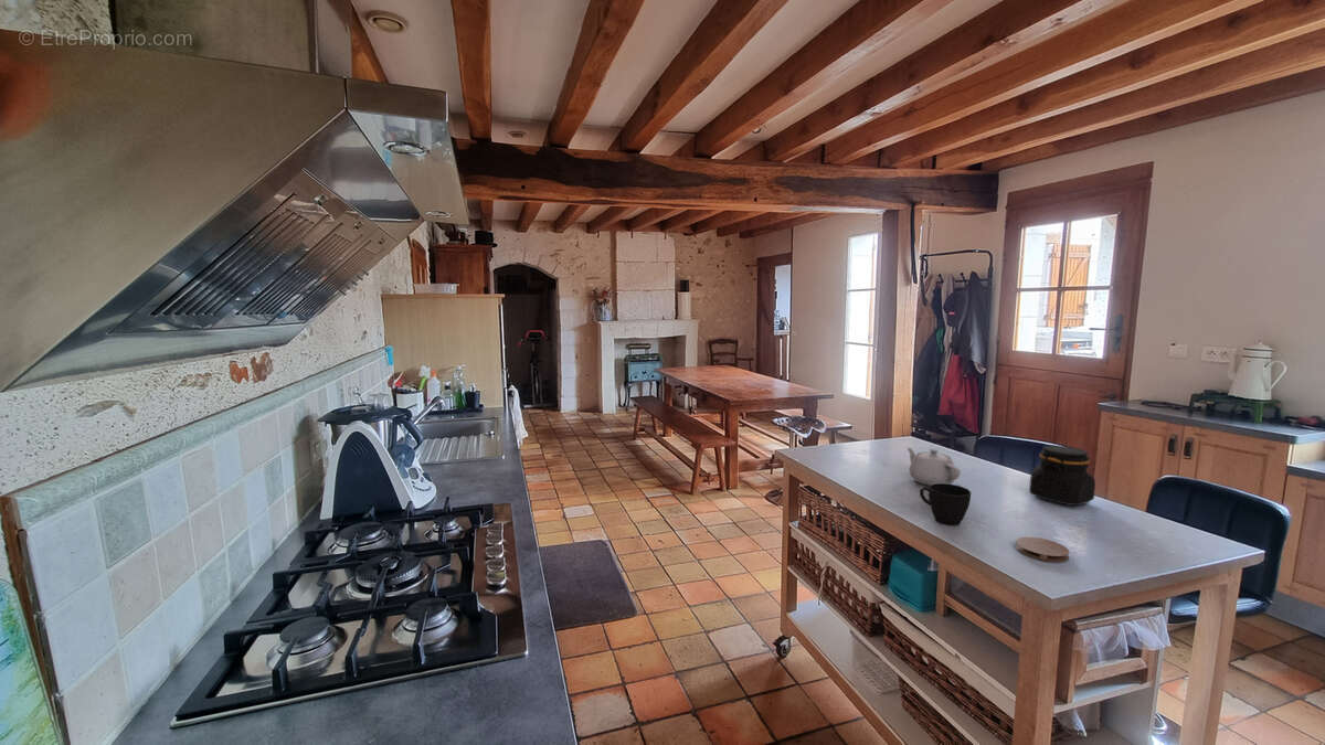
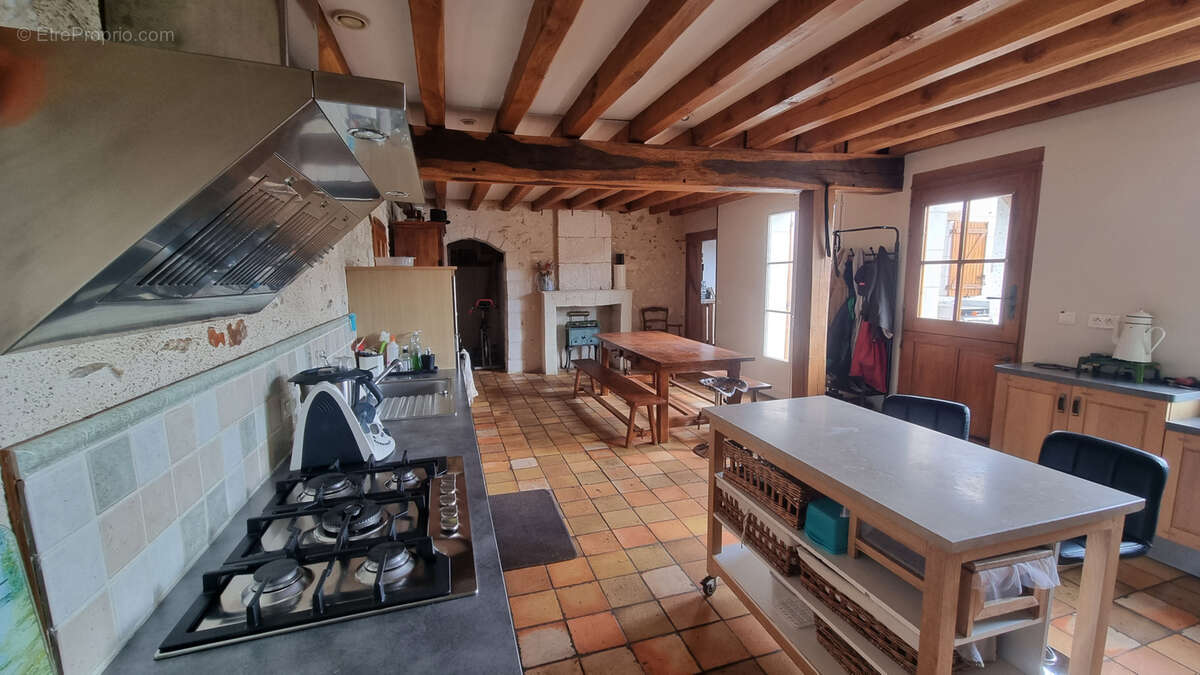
- coaster (1041, 549)
- teapot (931, 465)
- cup (946, 503)
- jar (1062, 473)
